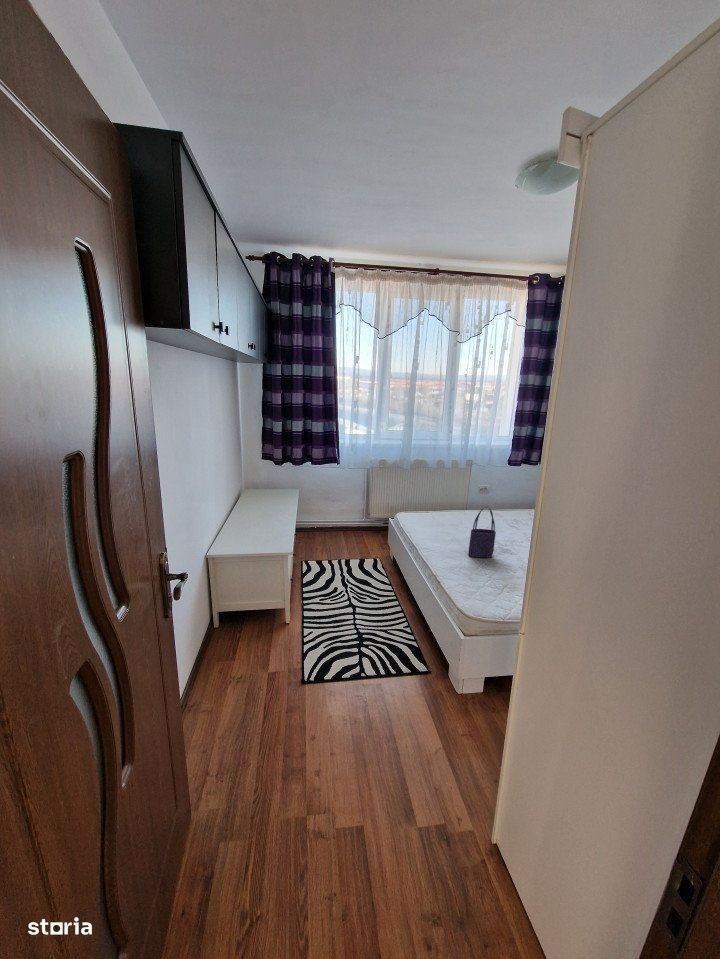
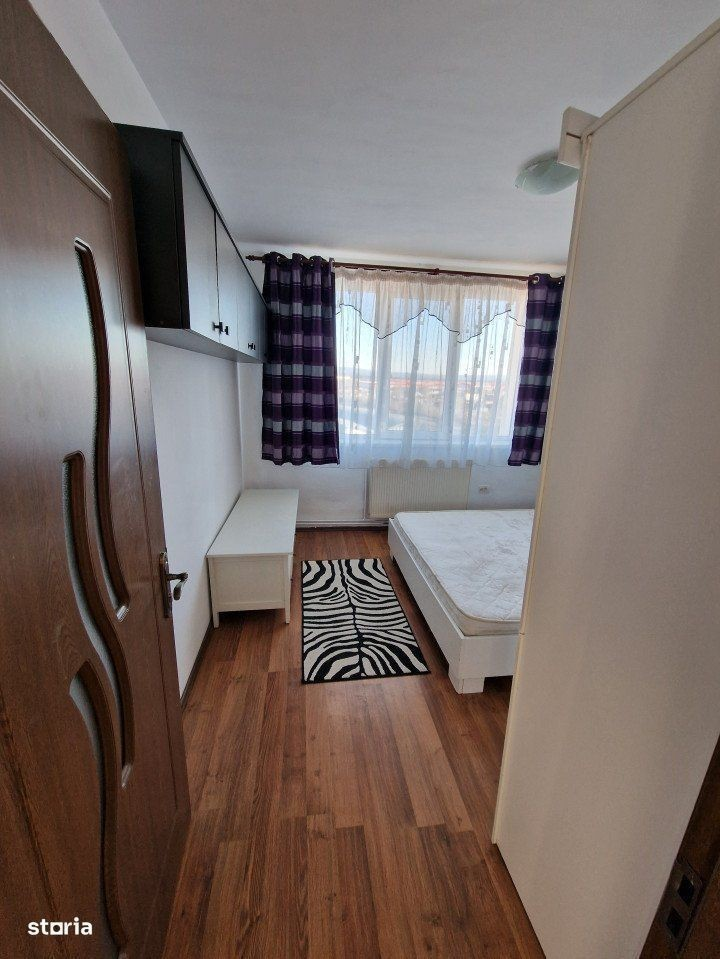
- tote bag (483, 531)
